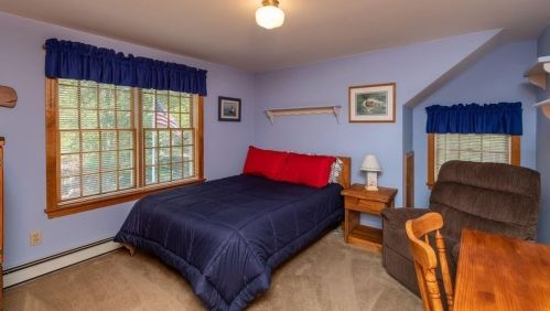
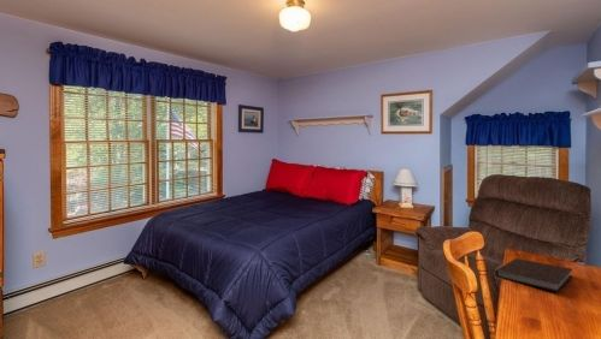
+ notebook (534, 272)
